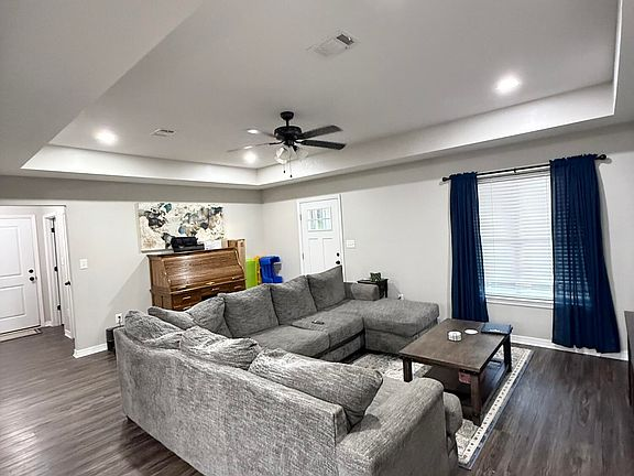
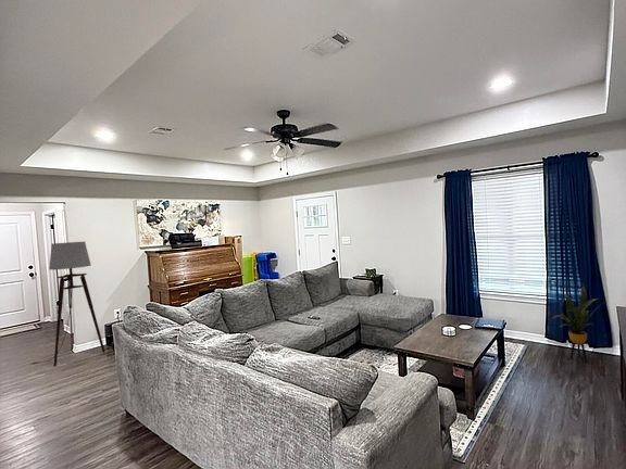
+ floor lamp (62, 301)
+ house plant (581, 325)
